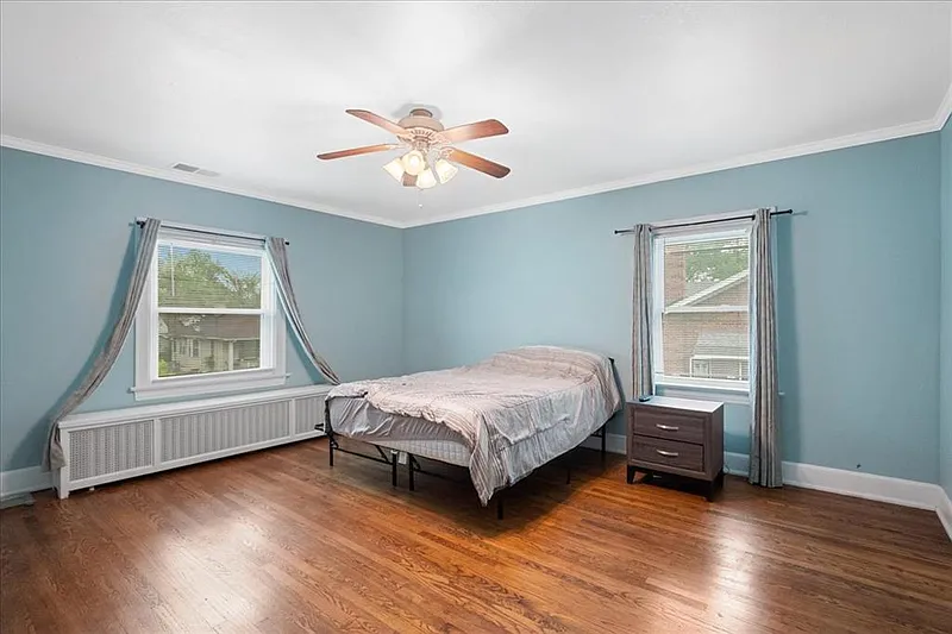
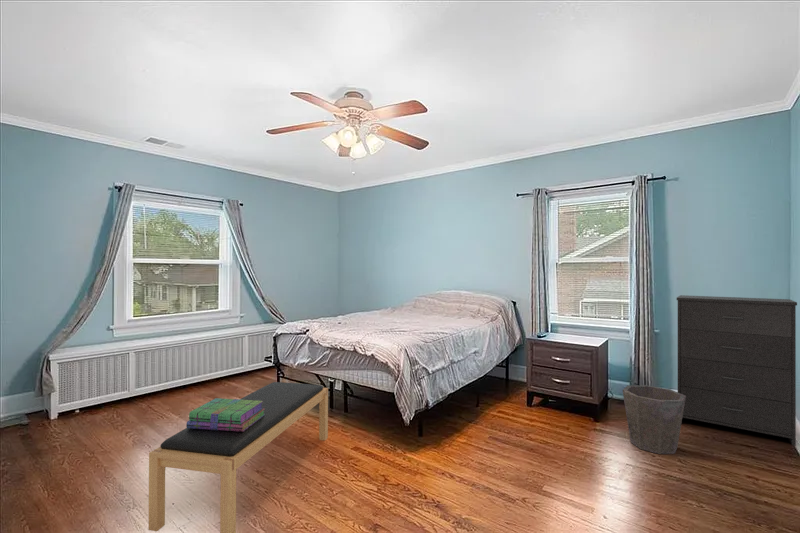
+ waste bin (653, 418)
+ bench (257, 439)
+ dresser (731, 362)
+ stack of books (227, 413)
